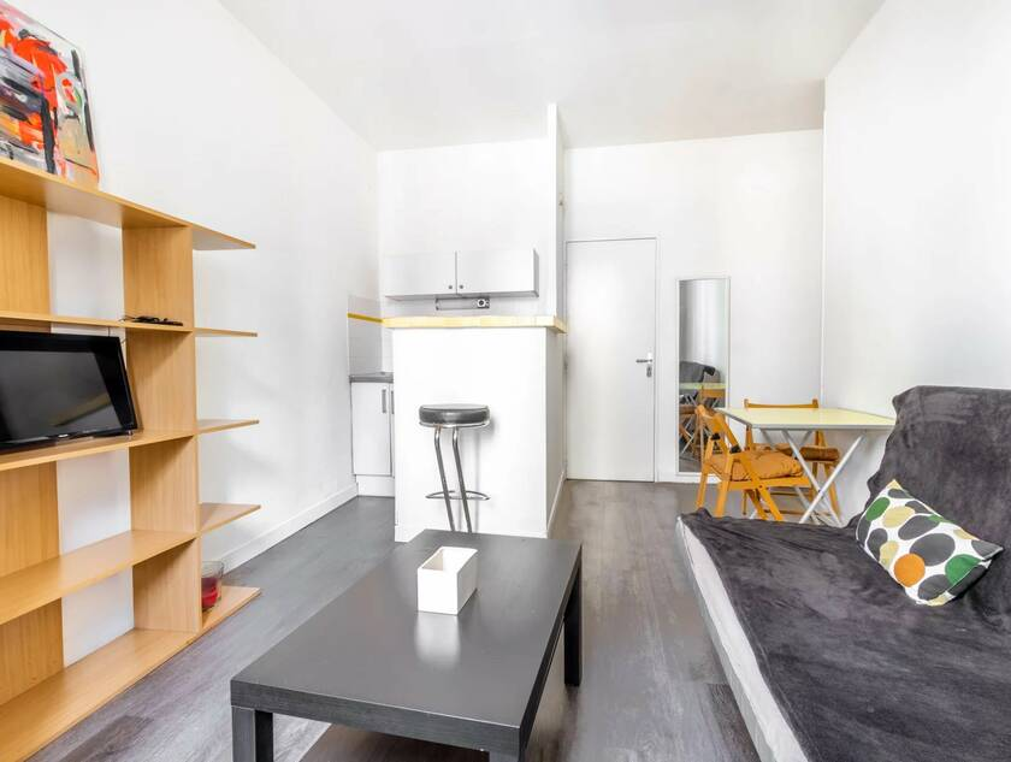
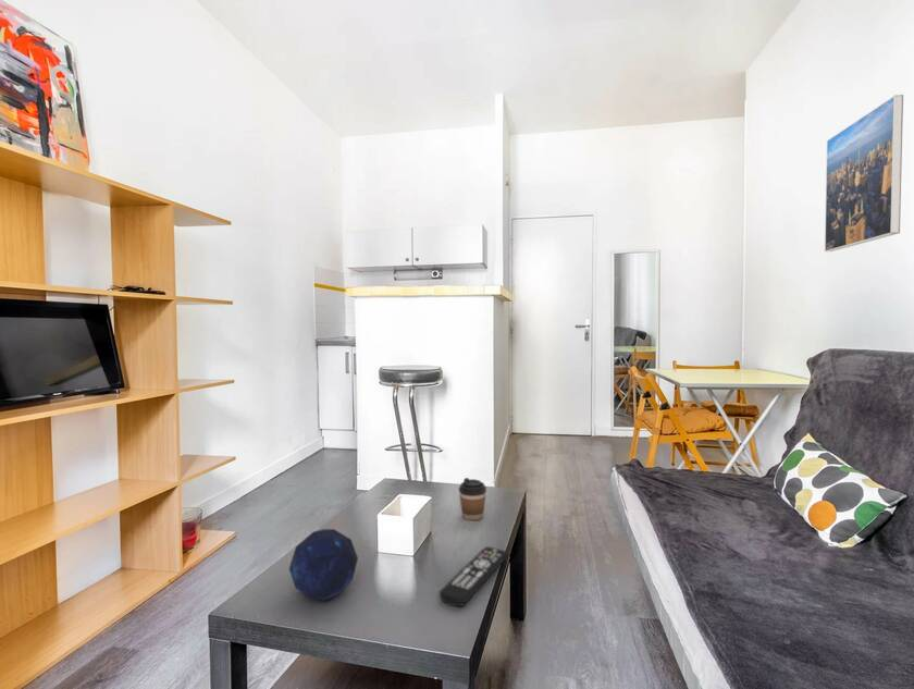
+ coffee cup (472, 497)
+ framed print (859, 182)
+ decorative orb (324, 563)
+ remote control (475, 574)
